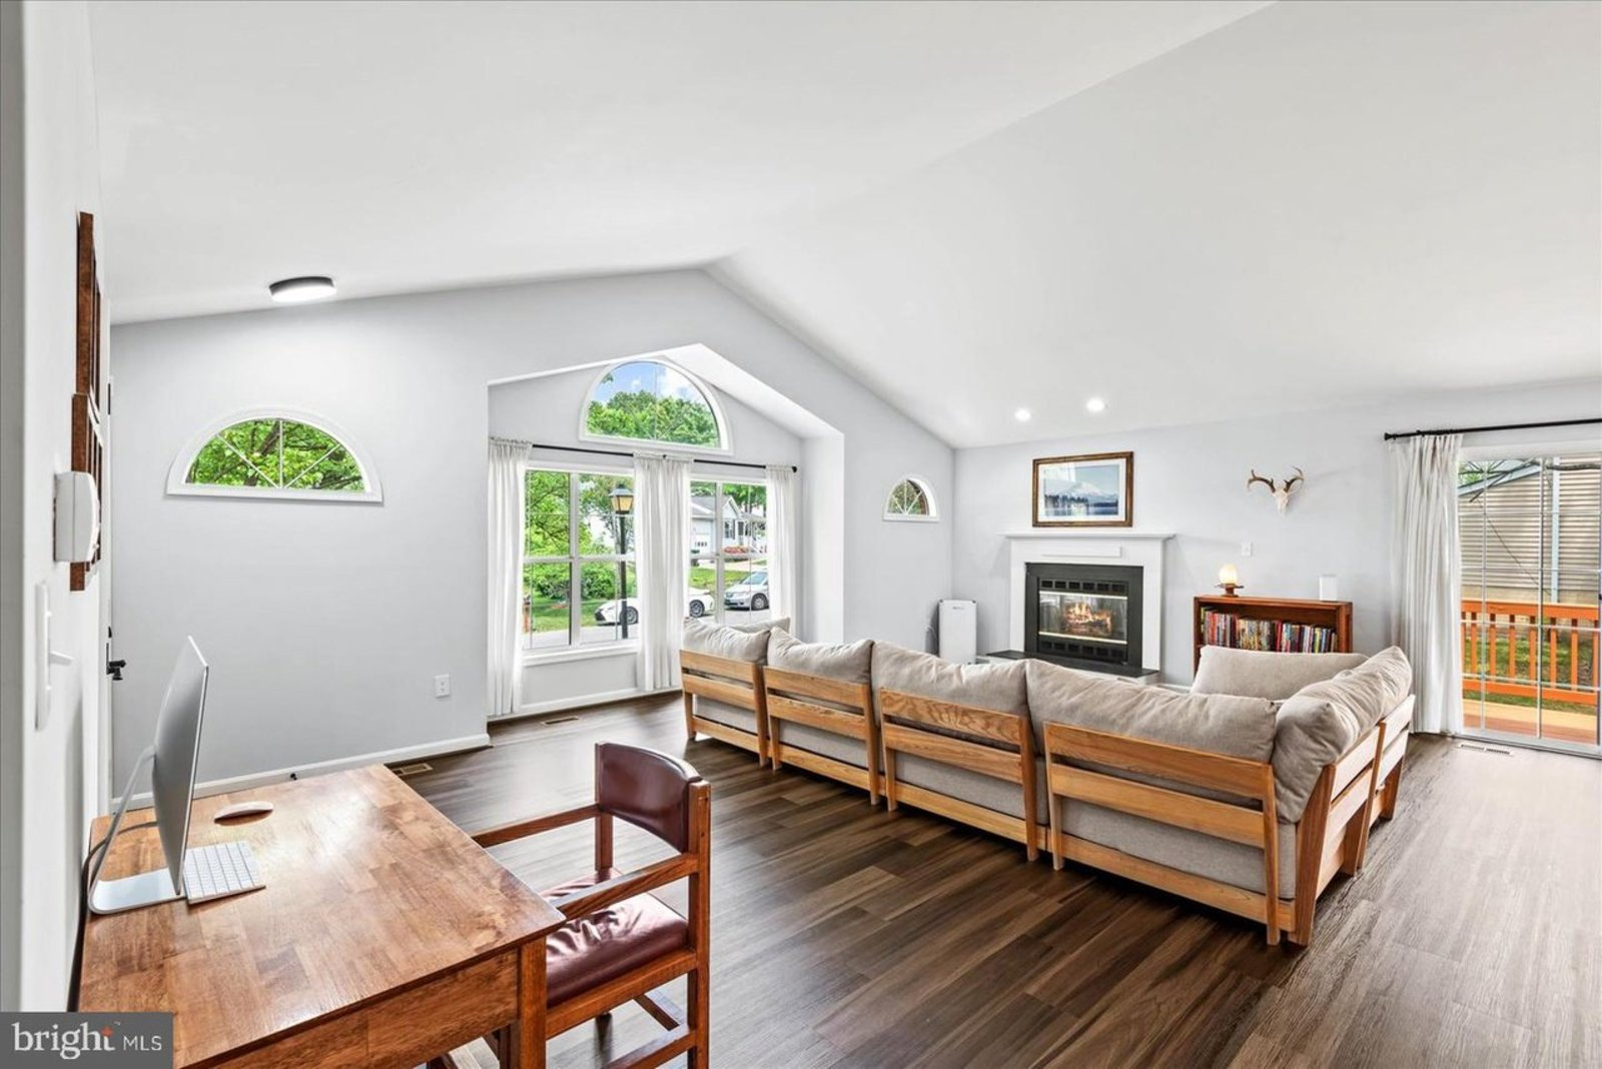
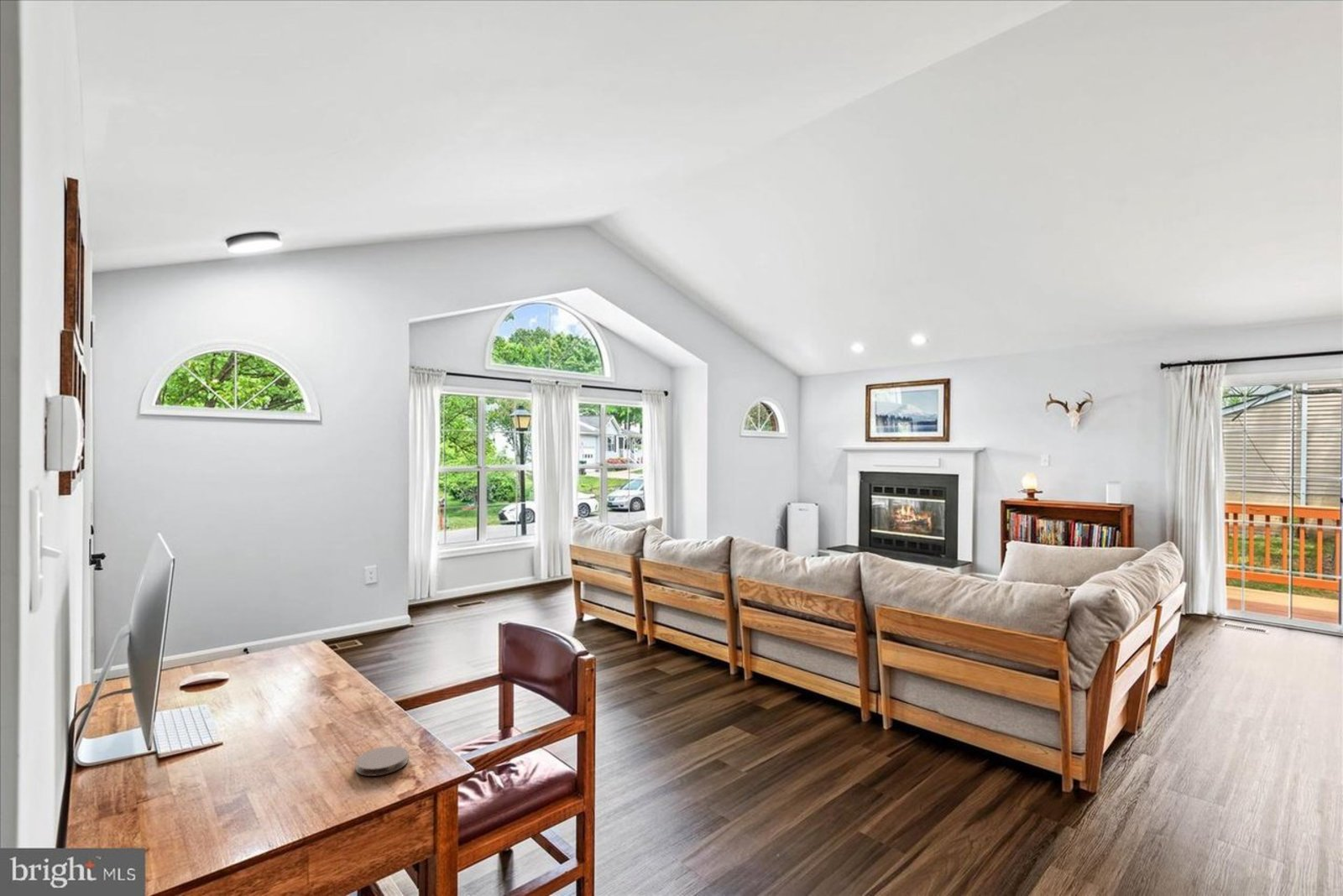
+ coaster (382, 760)
